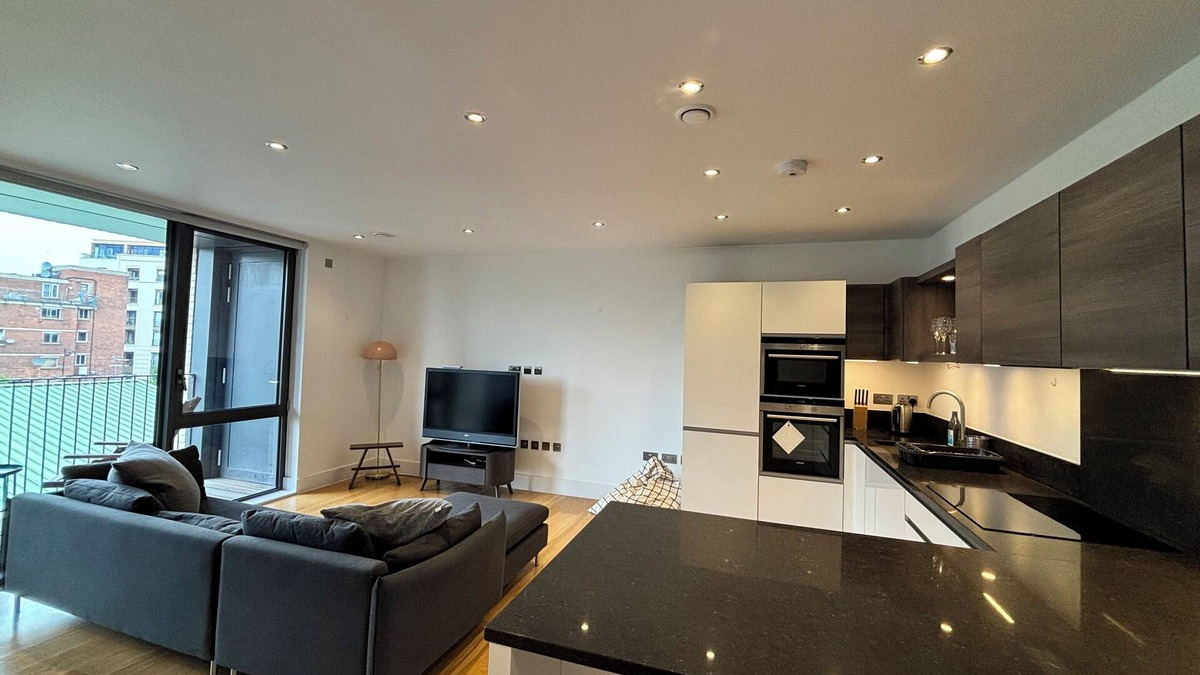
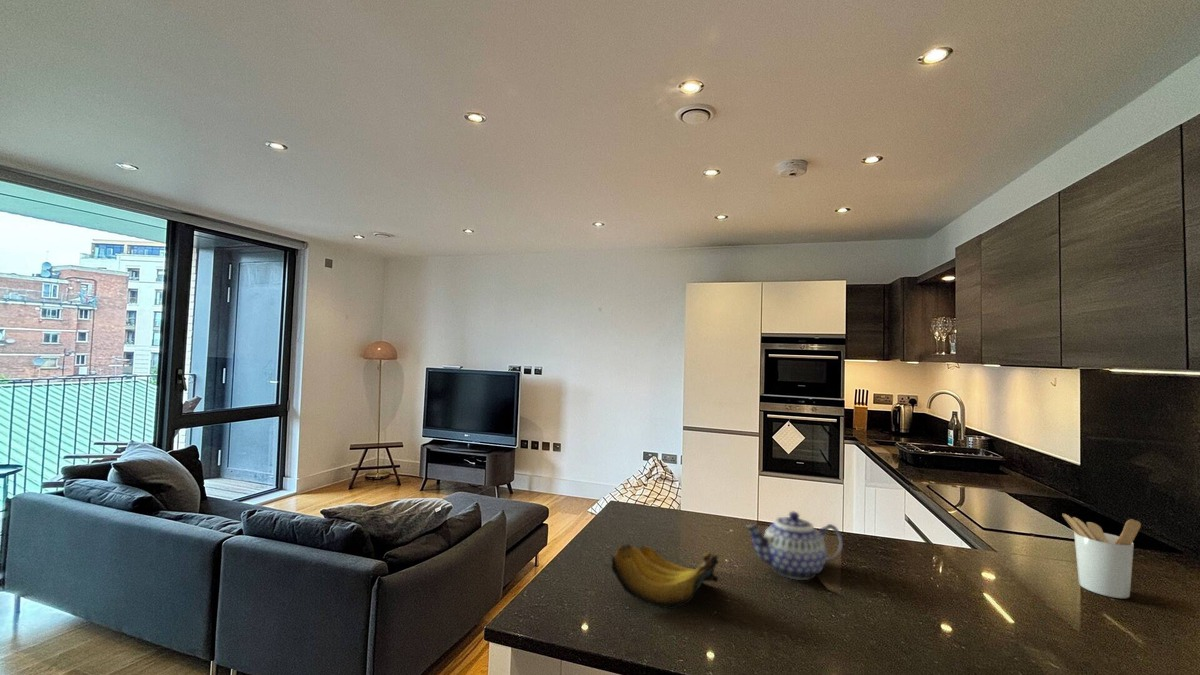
+ teapot (793, 541)
+ banana bunch (664, 564)
+ utensil holder (1096, 551)
